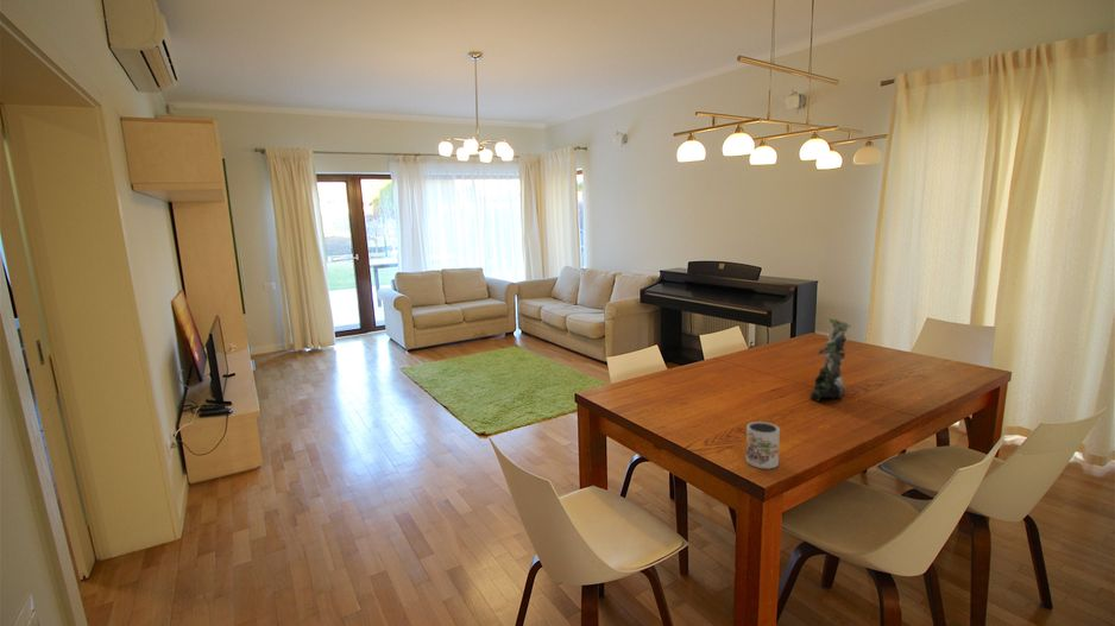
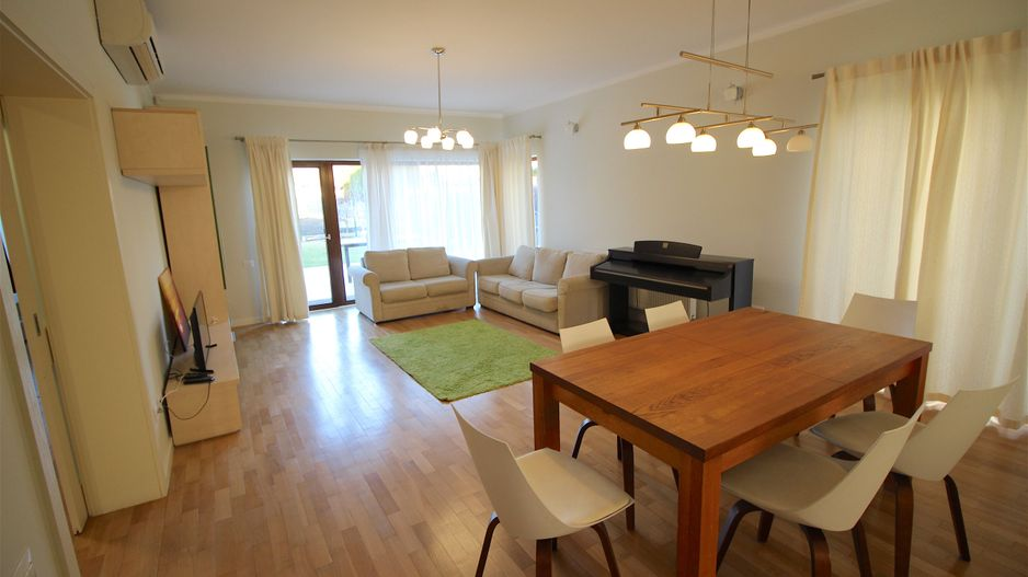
- mug (764, 442)
- dried flowers (832, 359)
